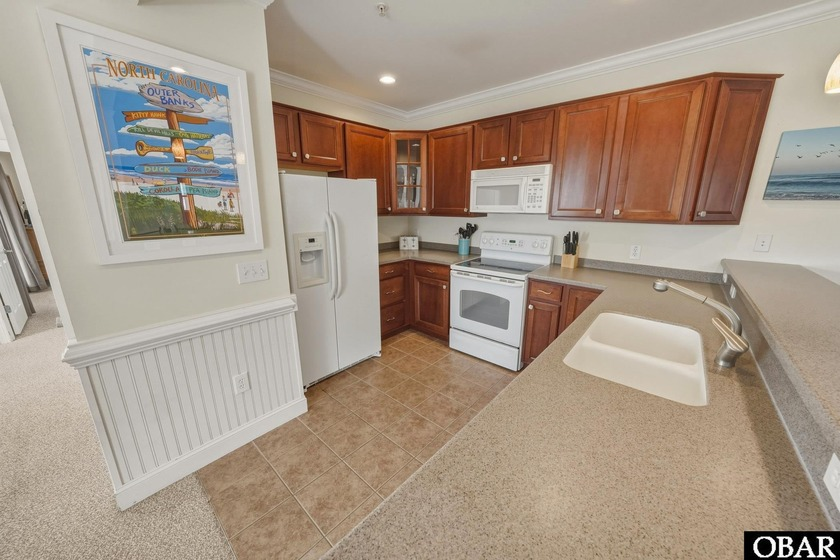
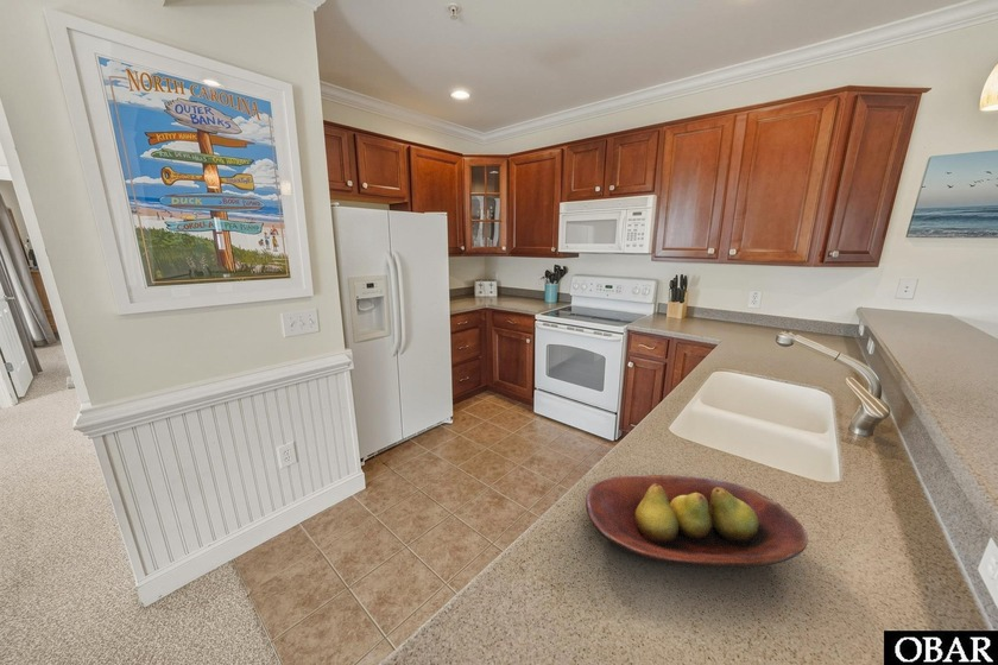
+ fruit bowl (687, 513)
